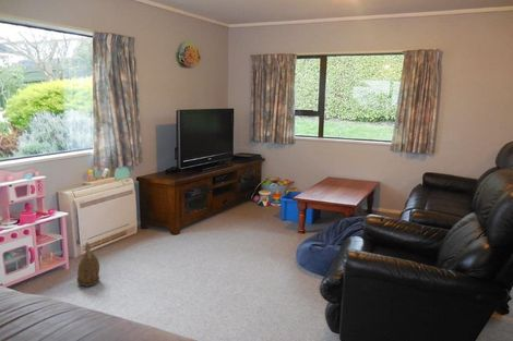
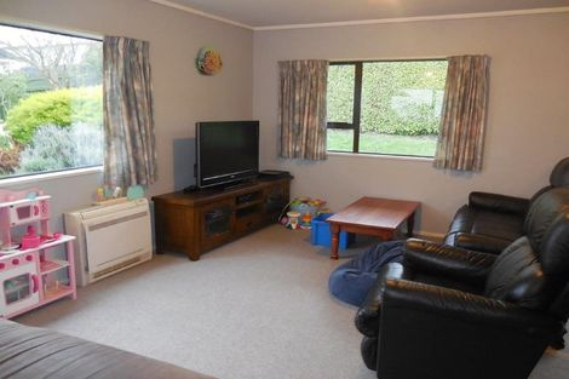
- basket (87, 261)
